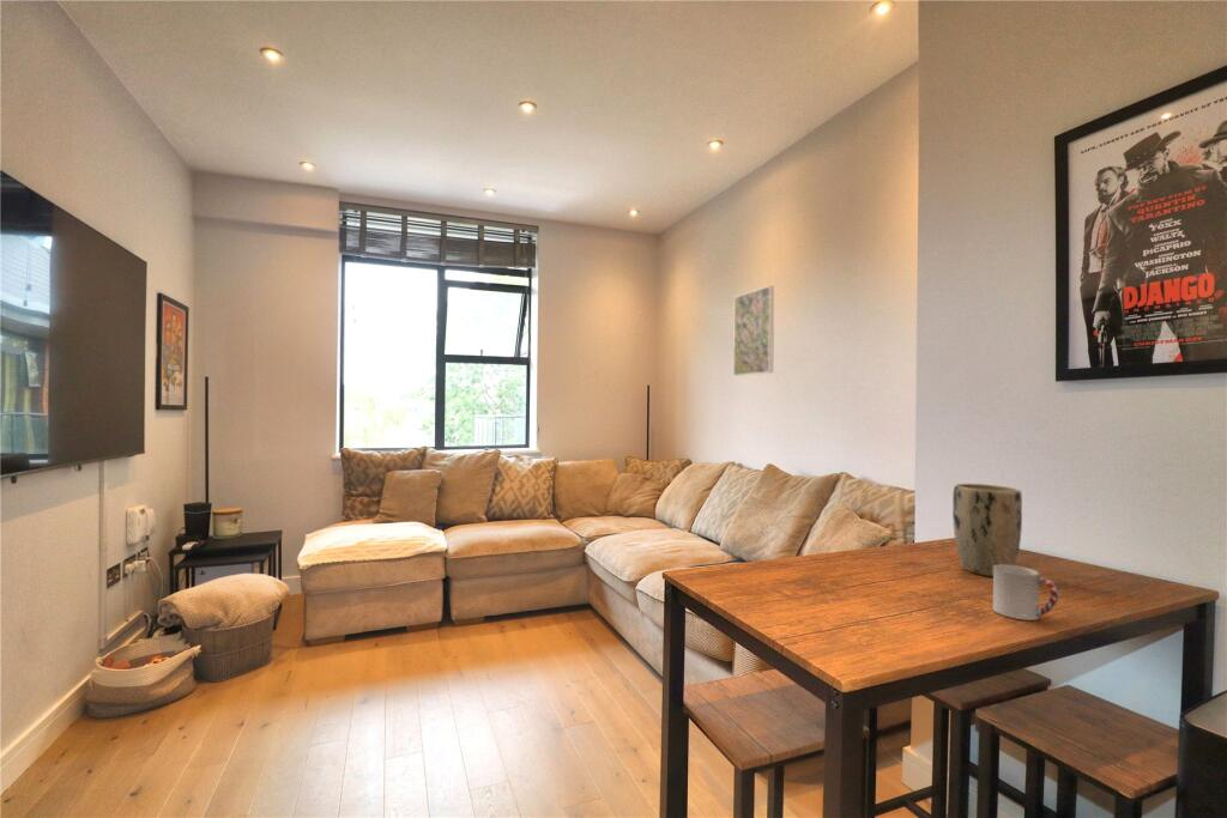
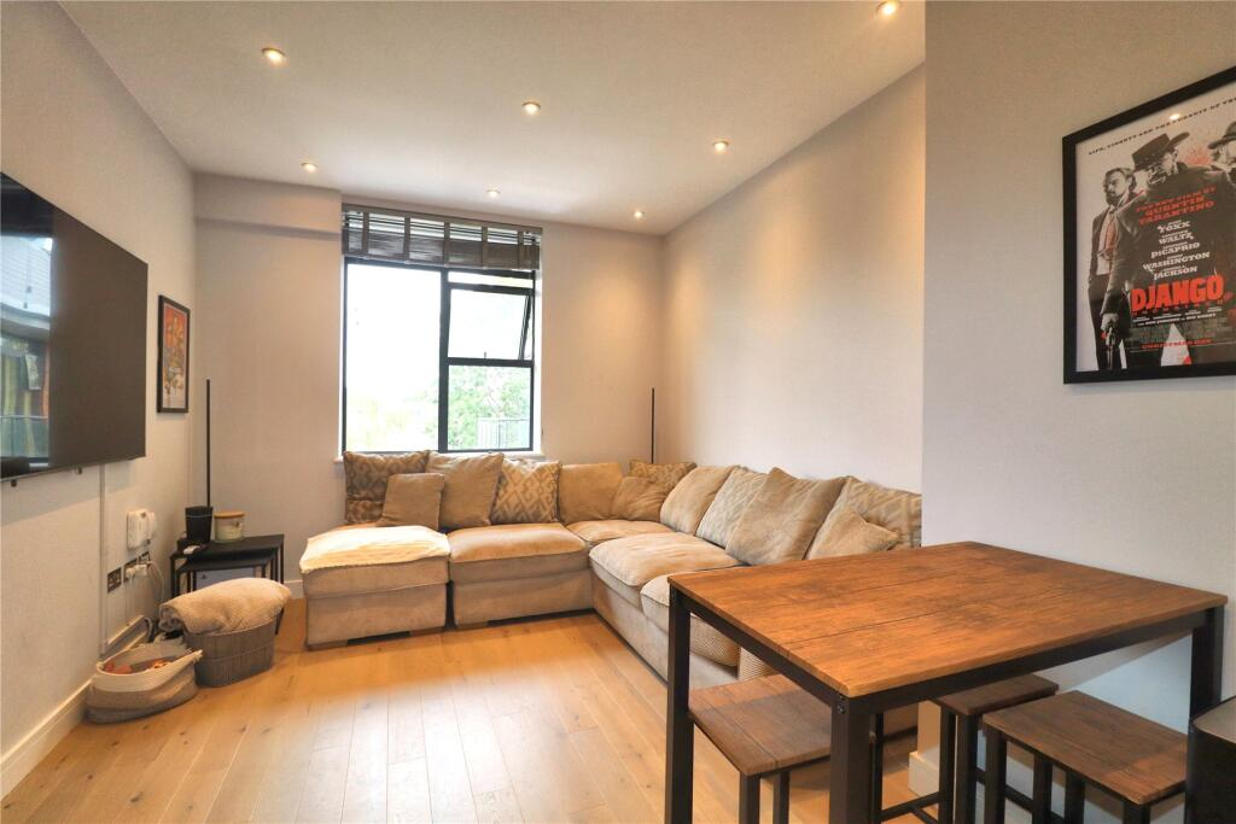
- plant pot (985, 528)
- cup (1024, 593)
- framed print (752, 333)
